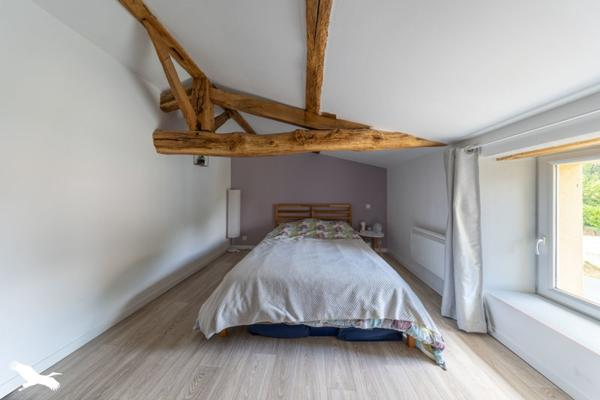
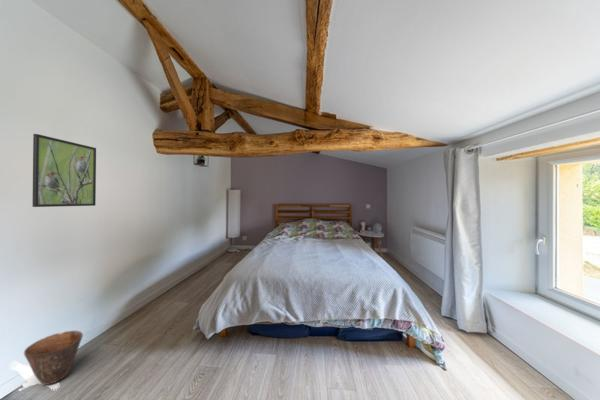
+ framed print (68, 173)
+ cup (55, 360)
